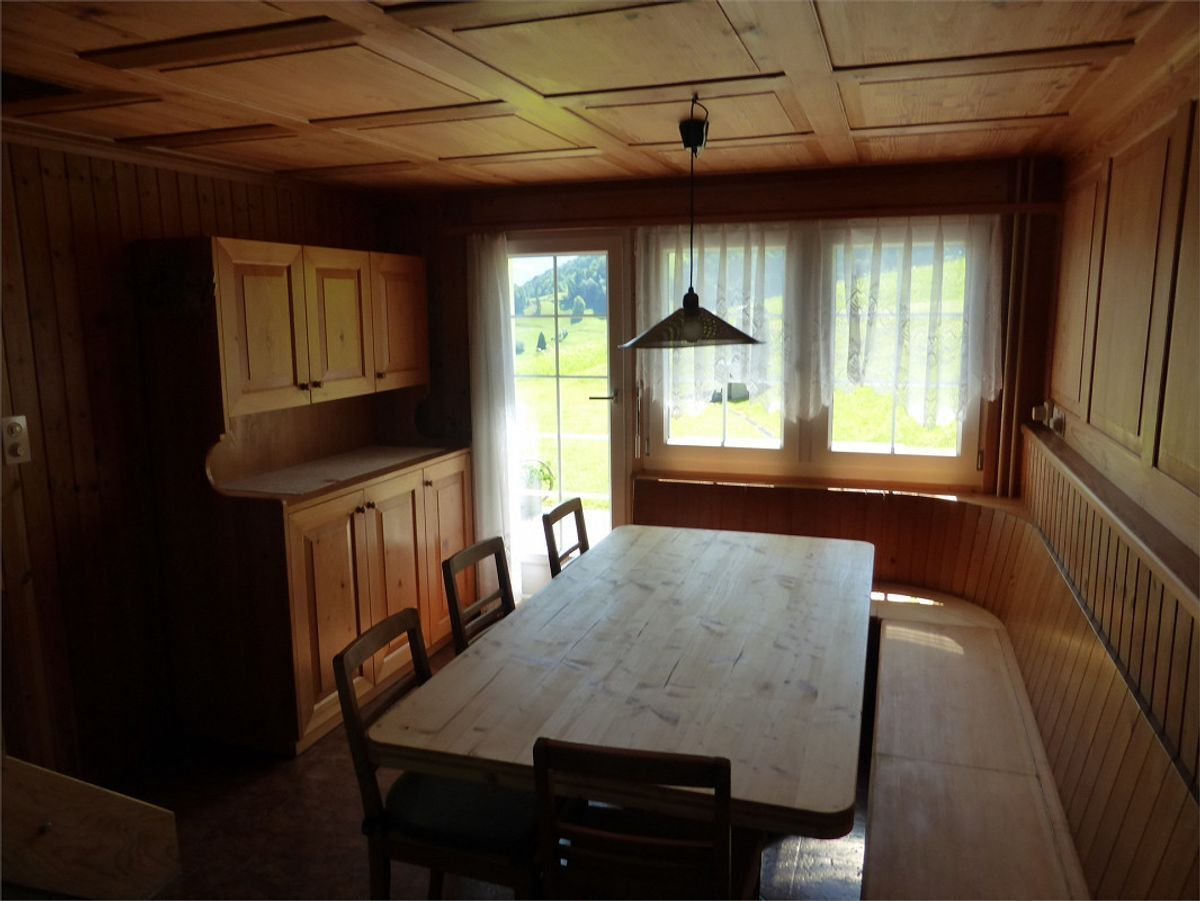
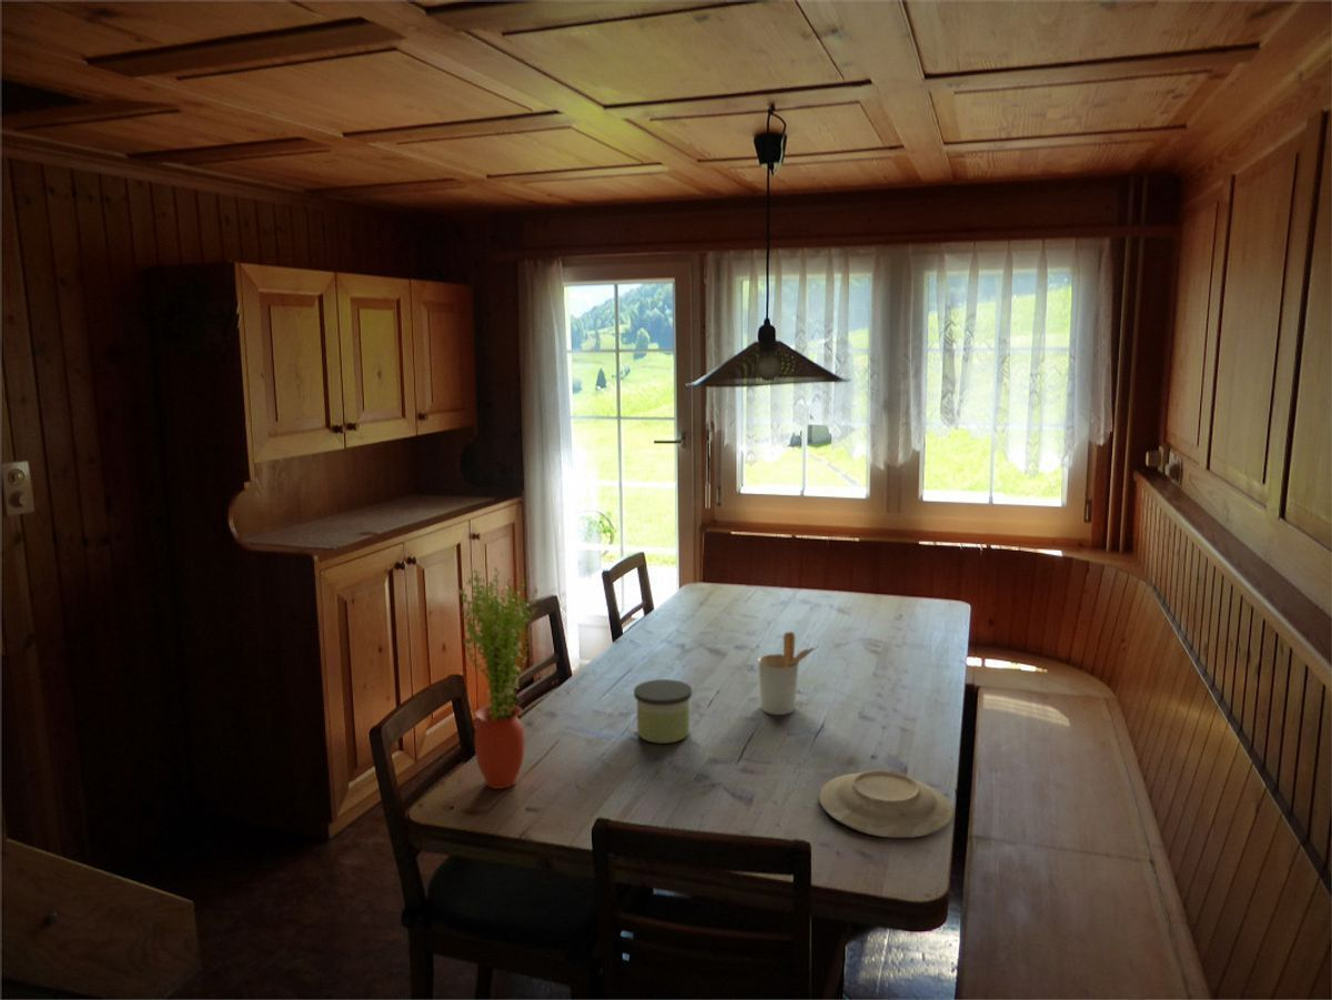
+ candle (663, 711)
+ potted plant (502, 681)
+ plate (885, 795)
+ utensil holder (788, 675)
